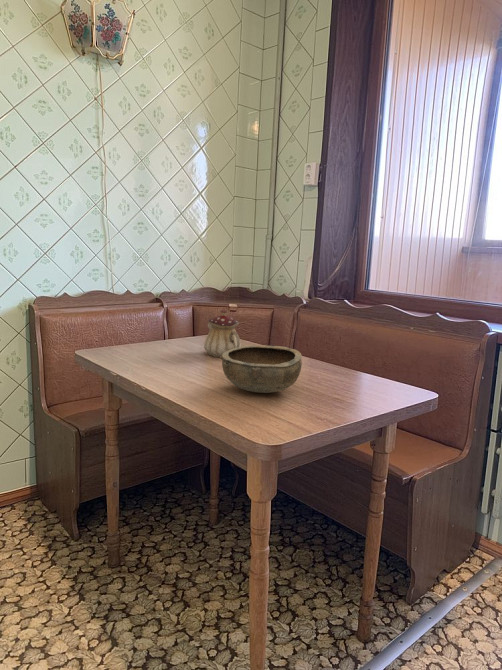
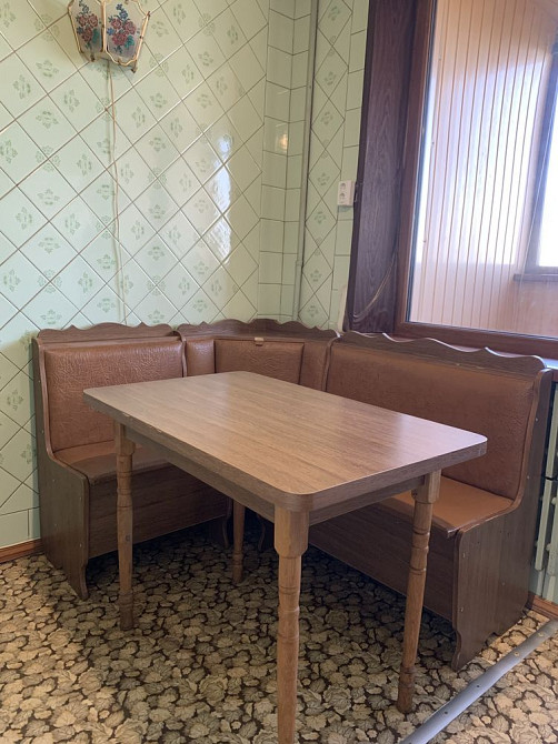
- bowl (259, 370)
- teapot (224, 332)
